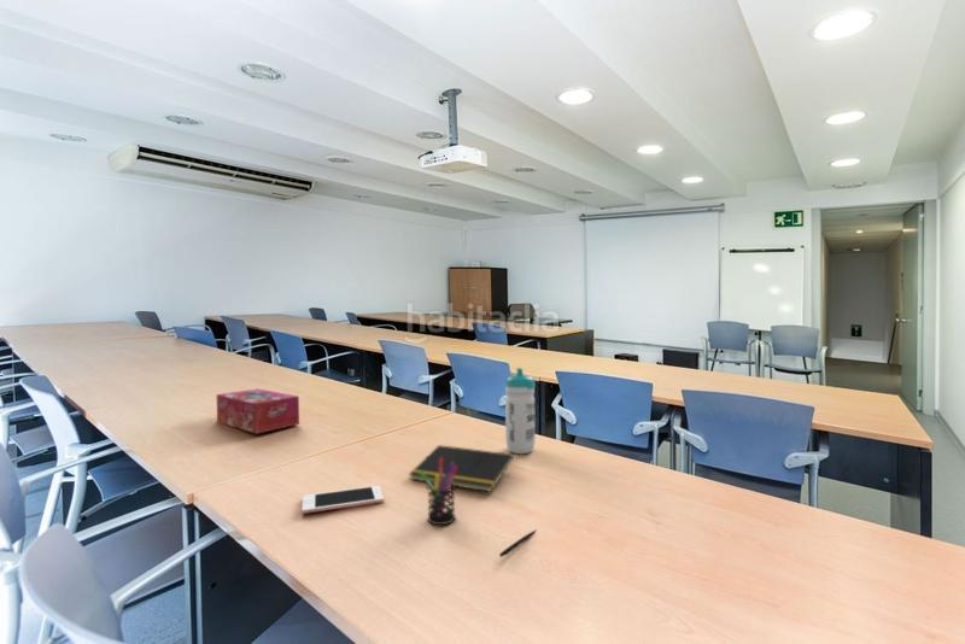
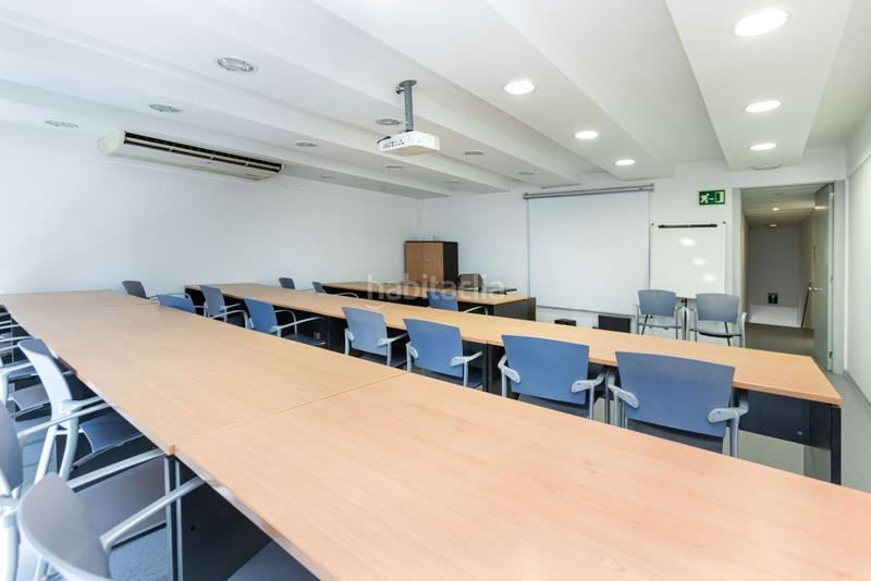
- tissue box (257, 409)
- pen holder (438, 490)
- cell phone (343, 498)
- notepad (462, 466)
- water bottle (520, 409)
- pen (520, 540)
